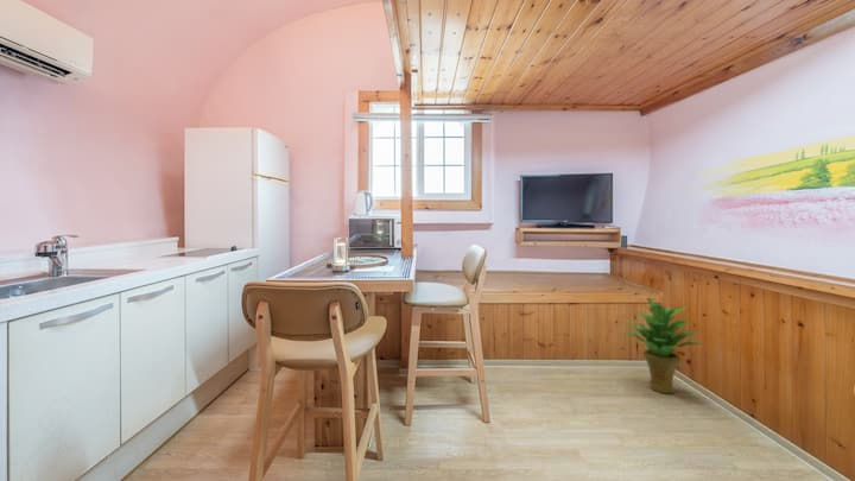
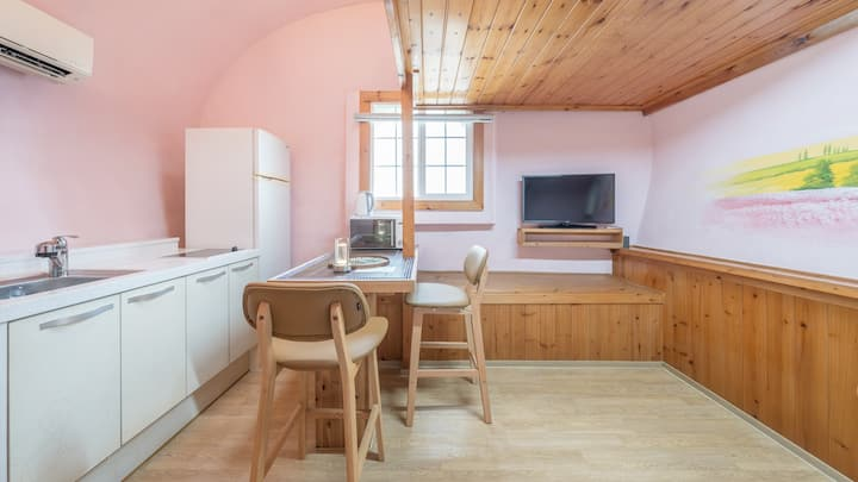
- potted plant (663, 344)
